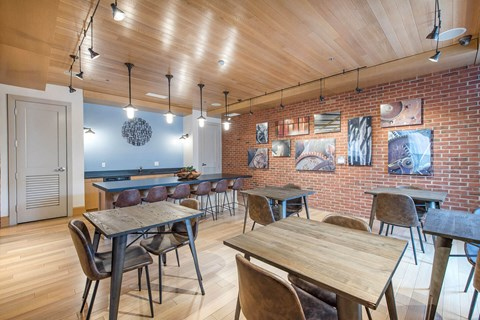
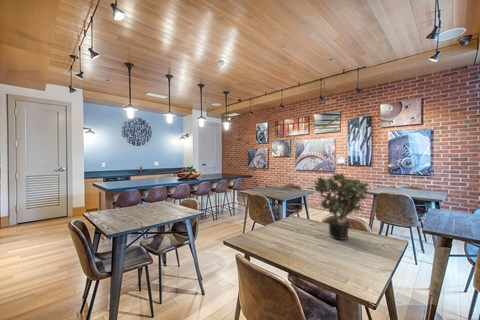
+ potted plant (342, 205)
